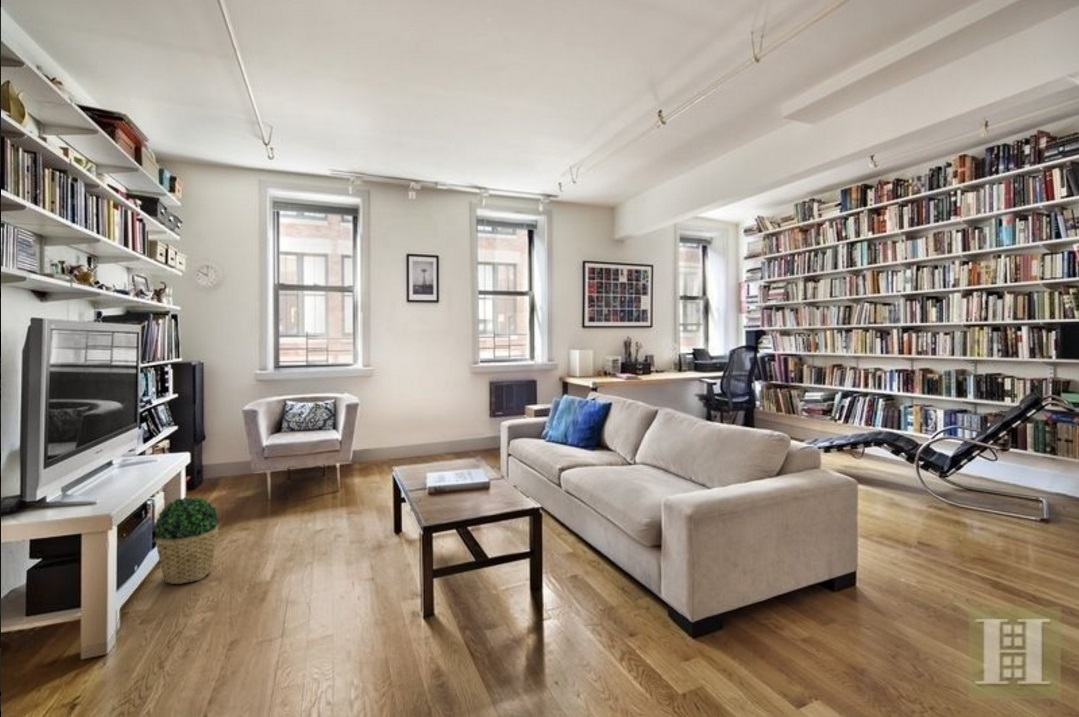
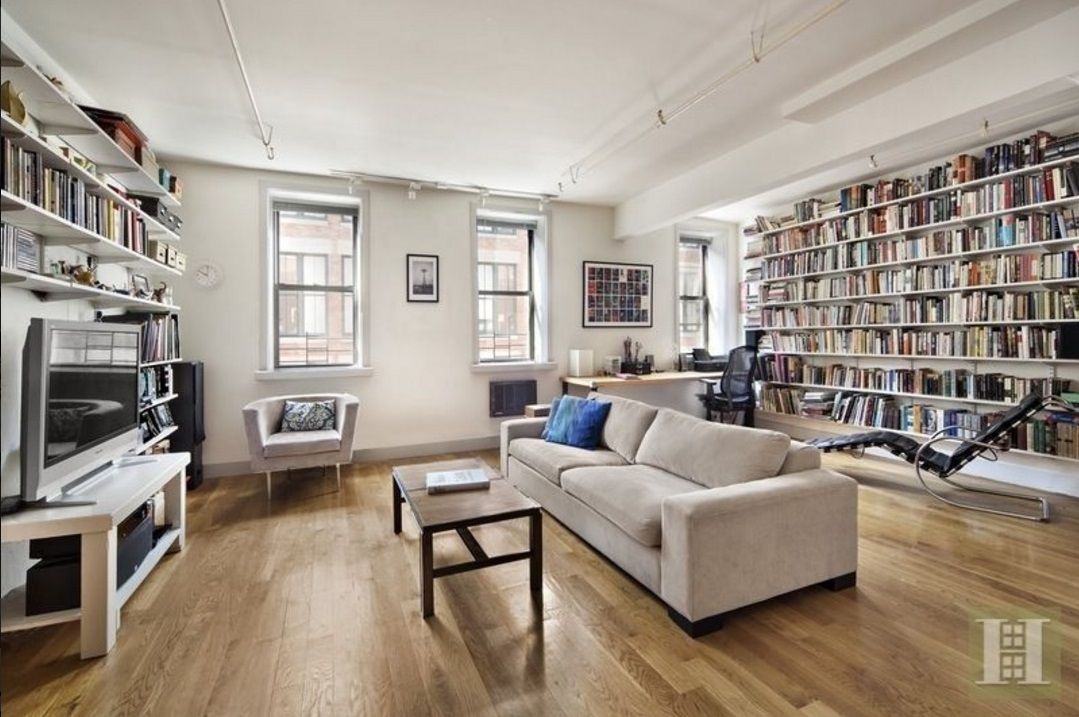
- potted plant (187, 536)
